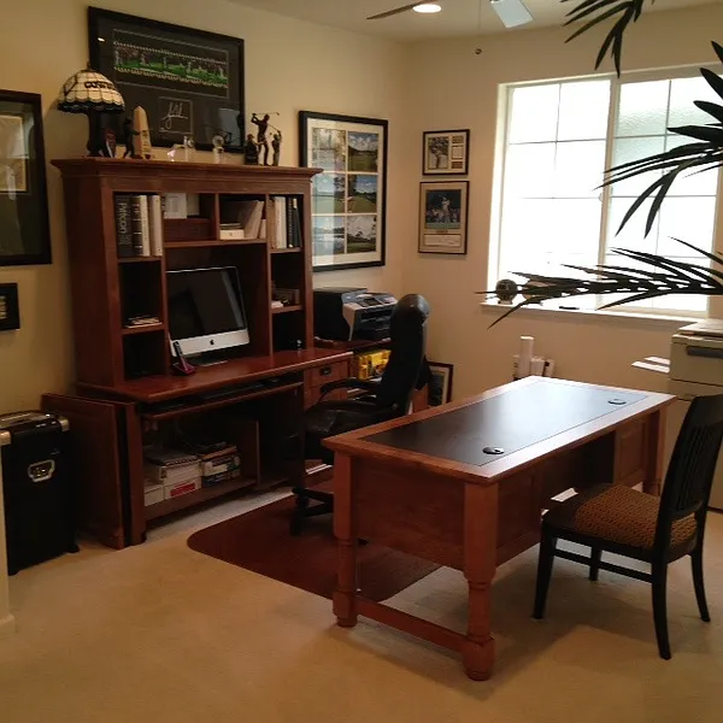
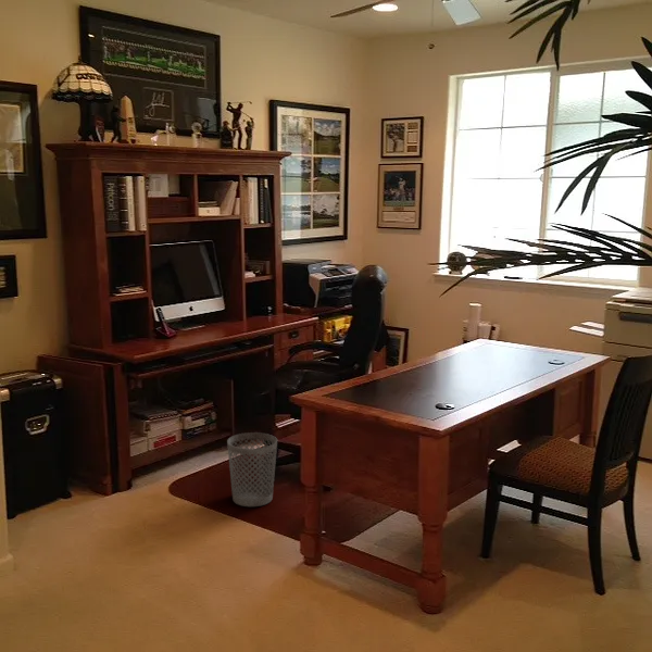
+ wastebasket (252, 469)
